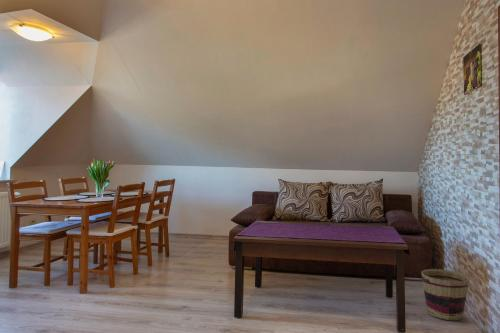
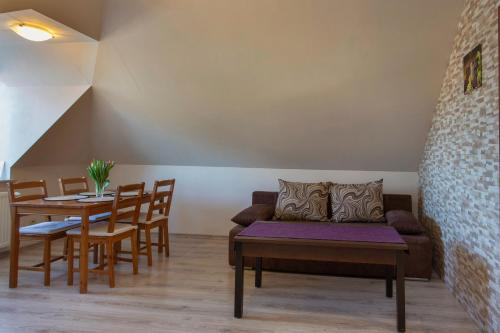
- basket (444, 294)
